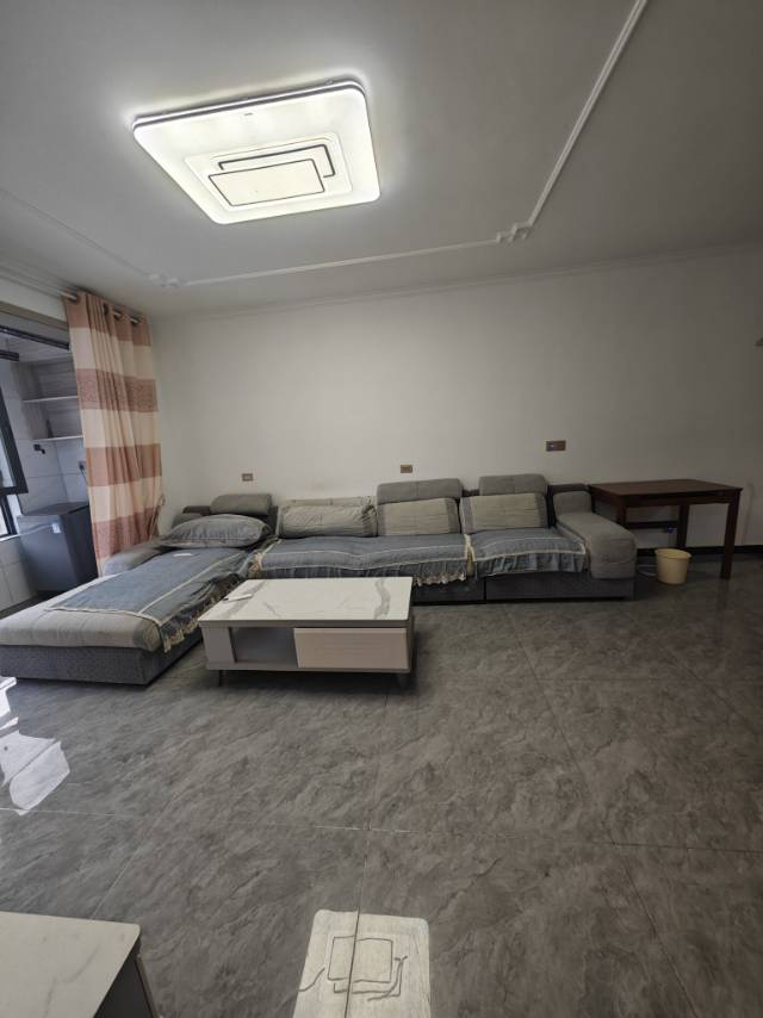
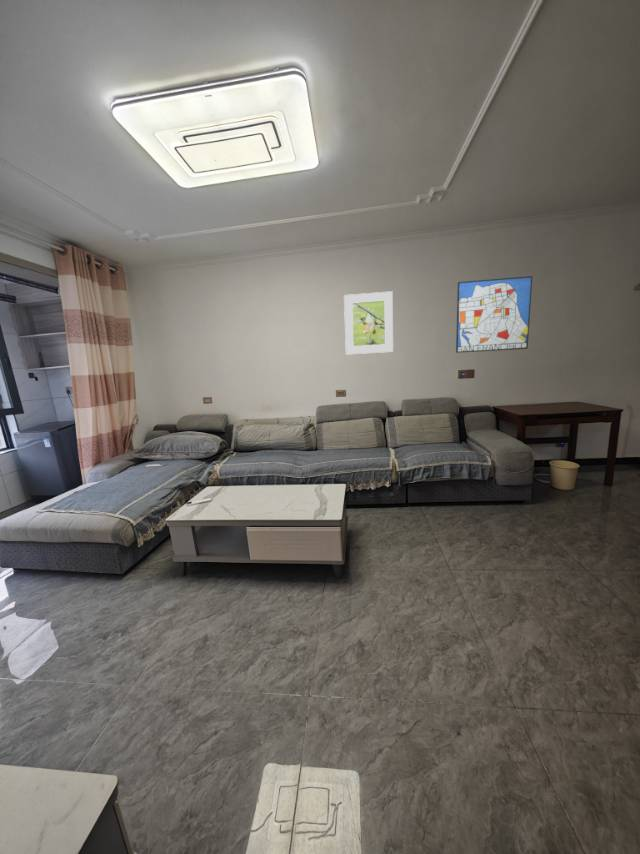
+ wall art (492, 315)
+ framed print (368, 323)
